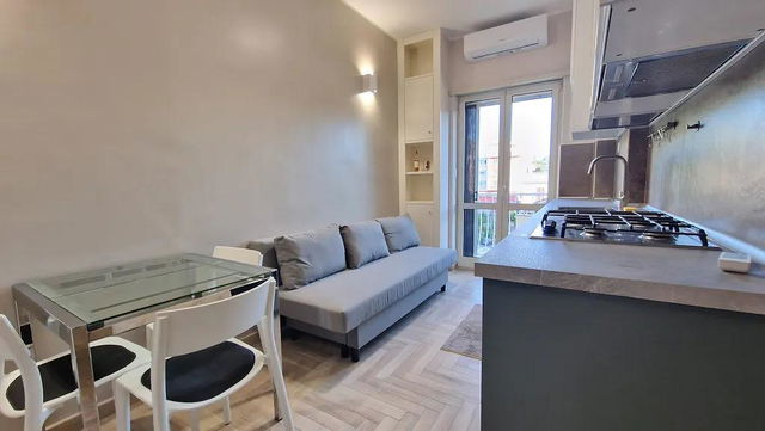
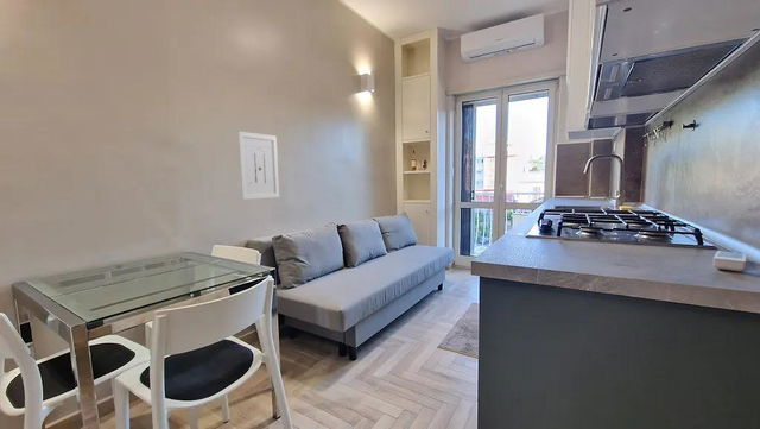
+ wall art (260, 166)
